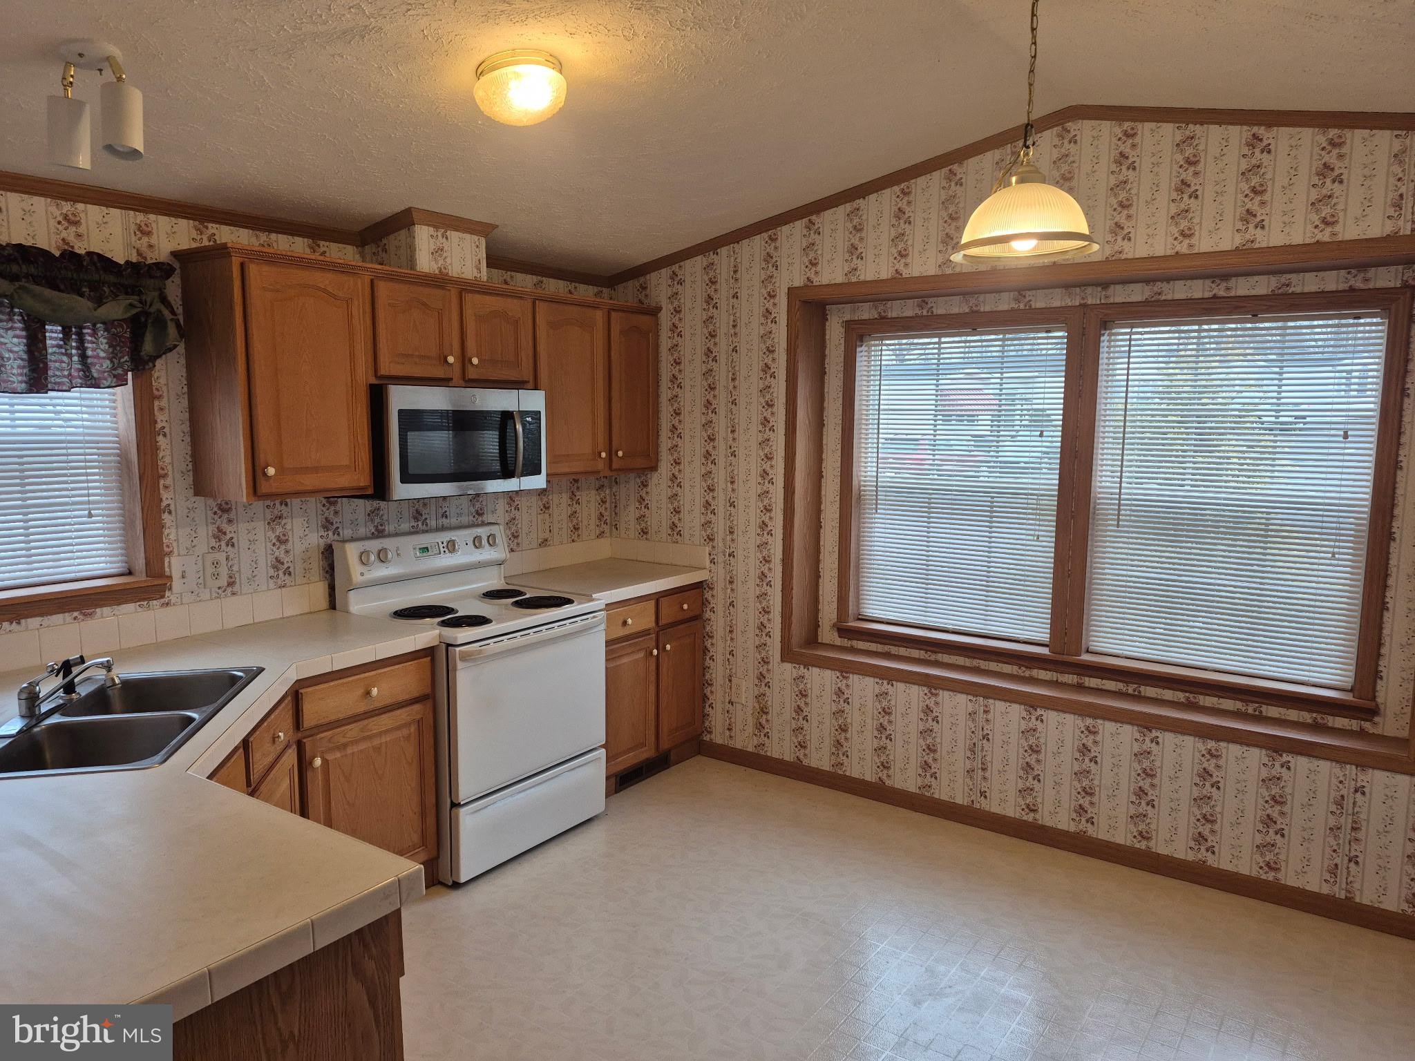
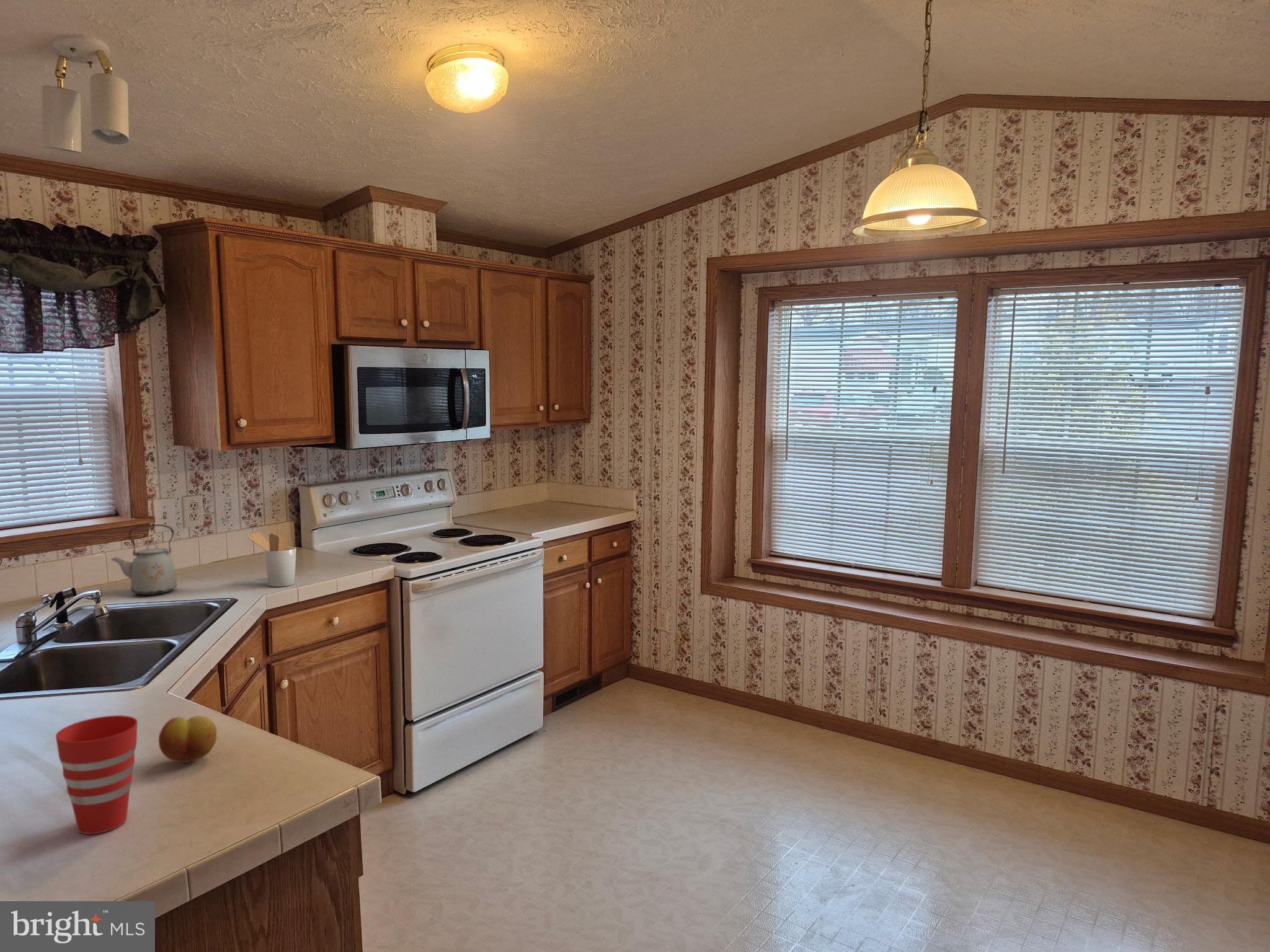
+ kettle (143, 559)
+ cup (100, 776)
+ utensil holder (273, 557)
+ fruit (187, 739)
